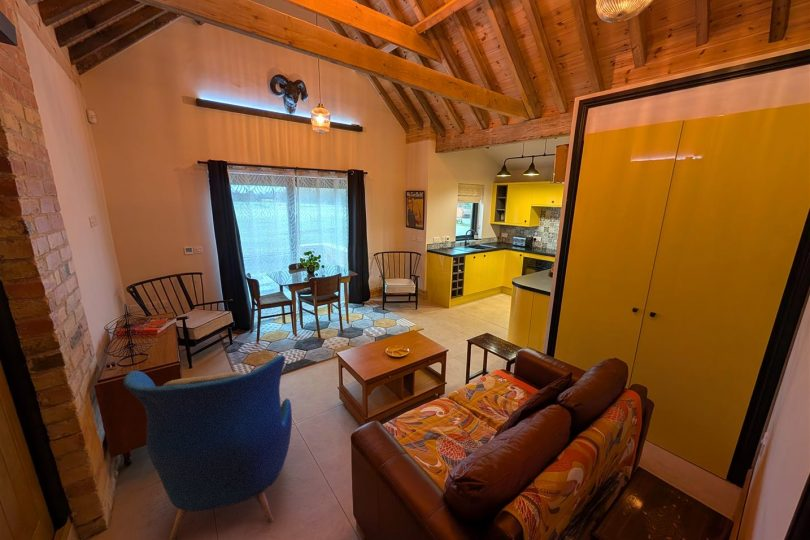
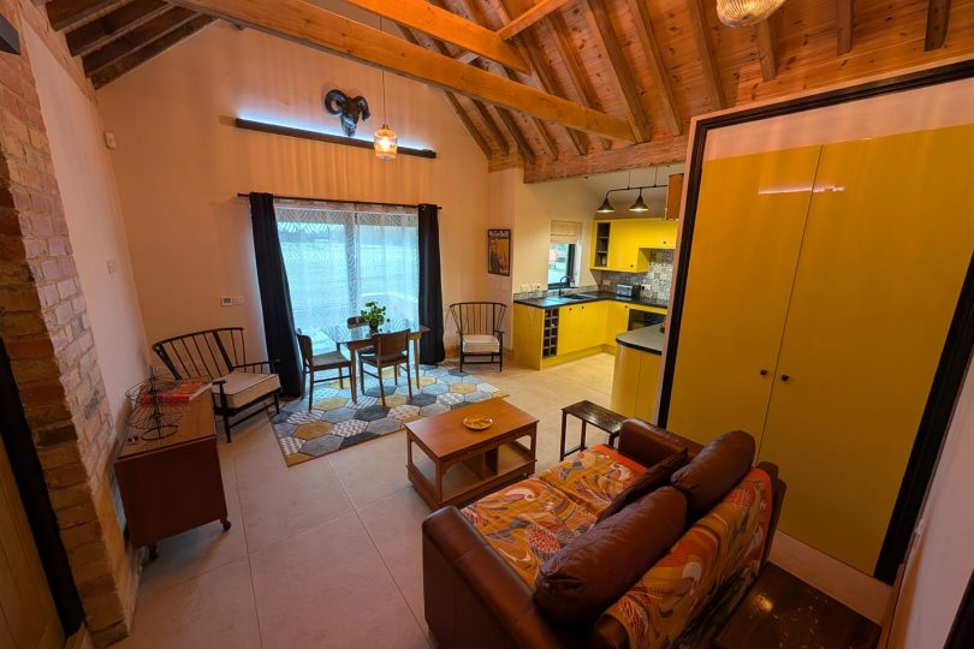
- armchair (227, 423)
